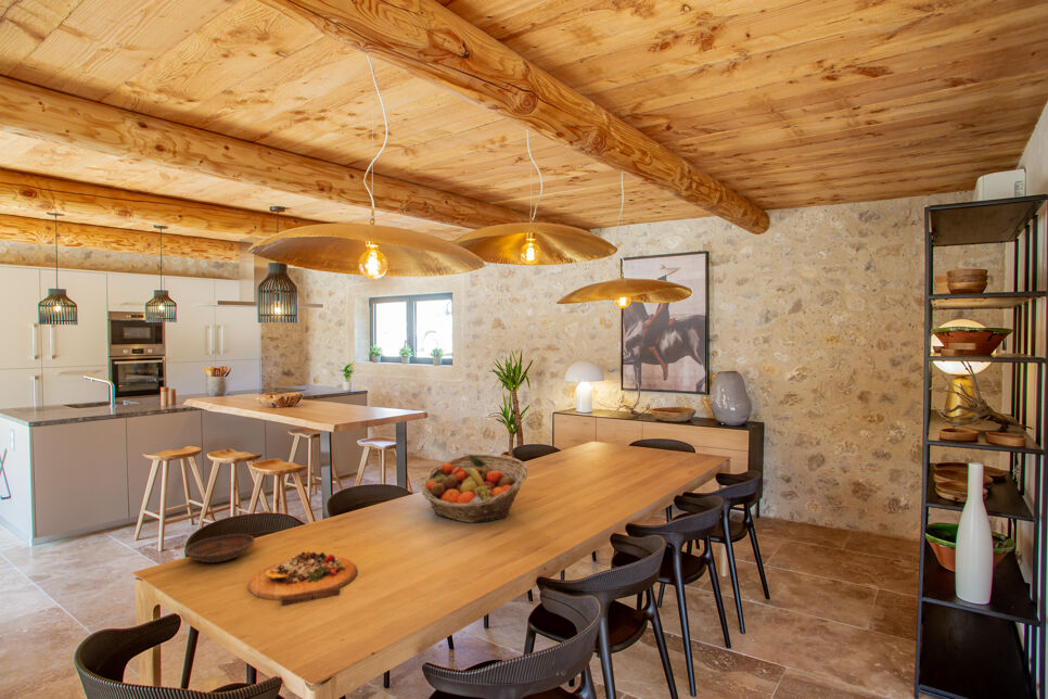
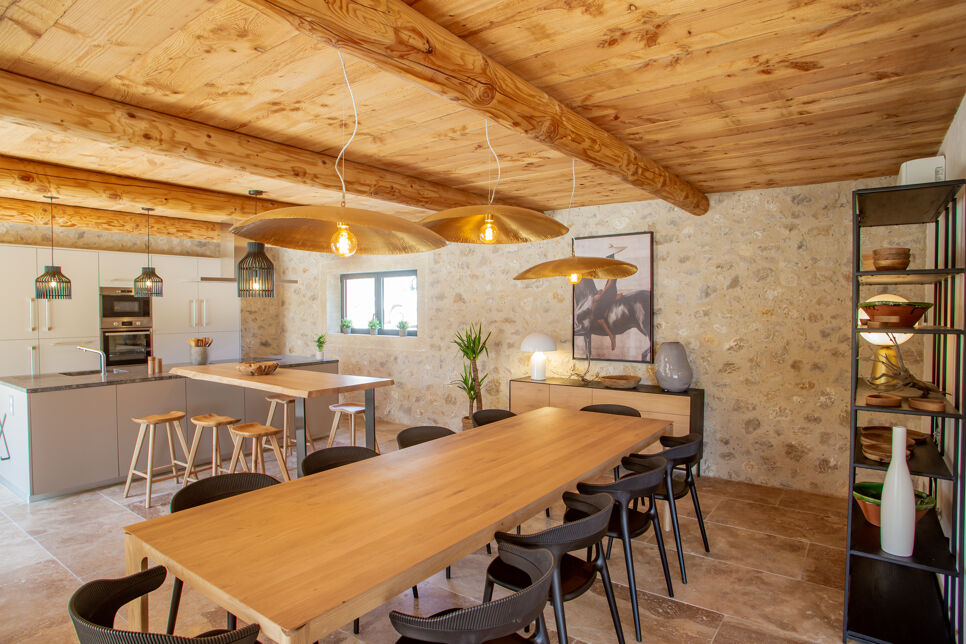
- fruit basket (474, 486)
- cutting board (304, 568)
- bowl (220, 550)
